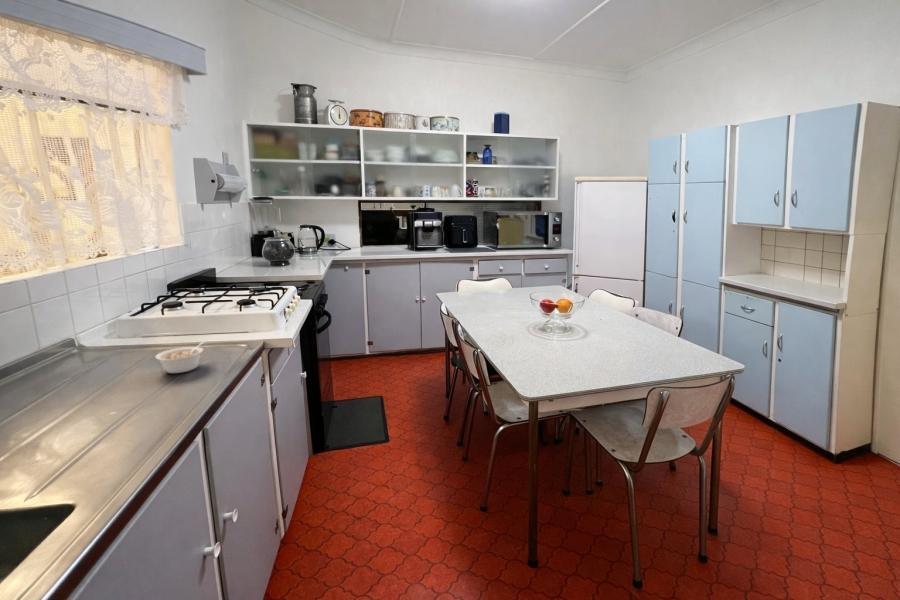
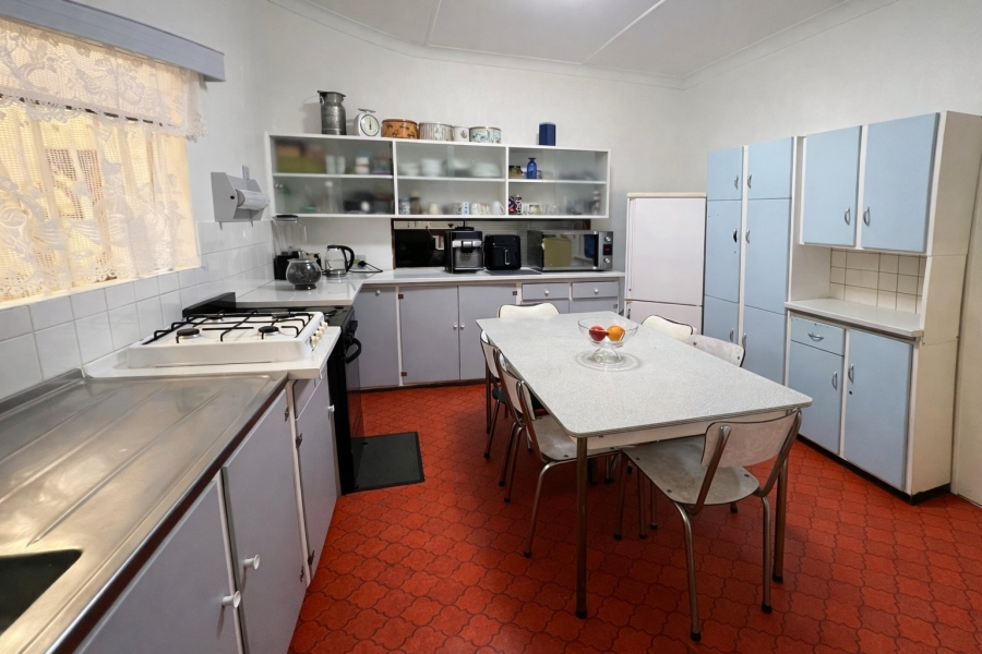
- legume (181, 358)
